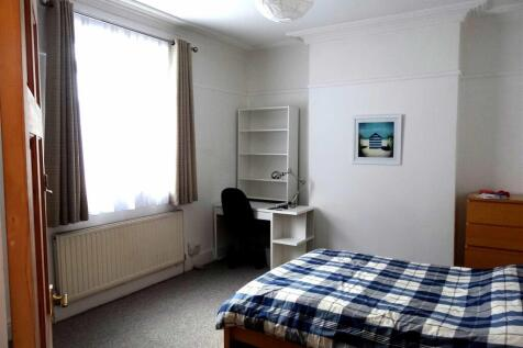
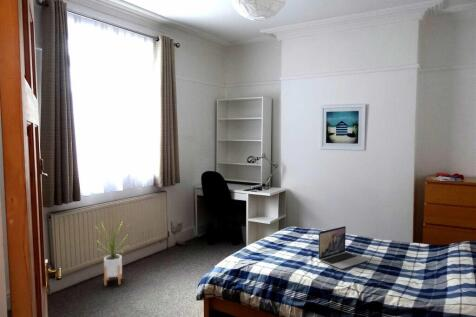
+ laptop (343, 246)
+ house plant (112, 249)
